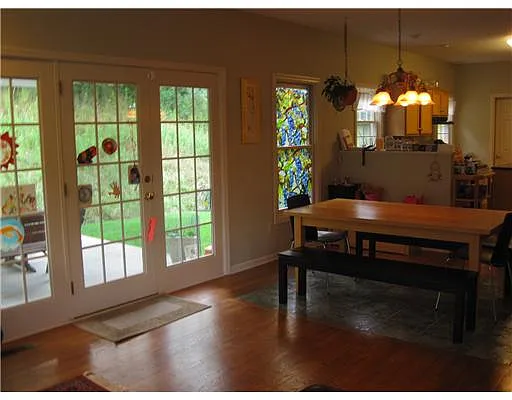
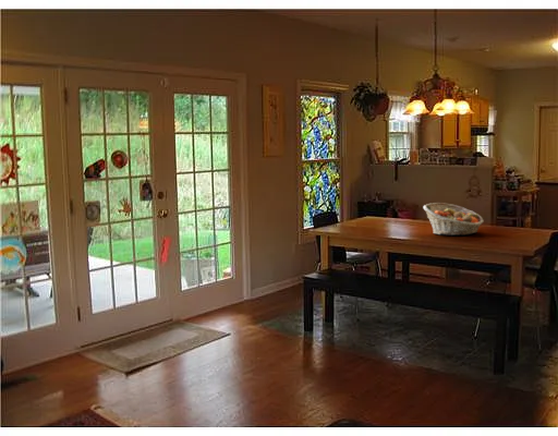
+ fruit basket (452, 218)
